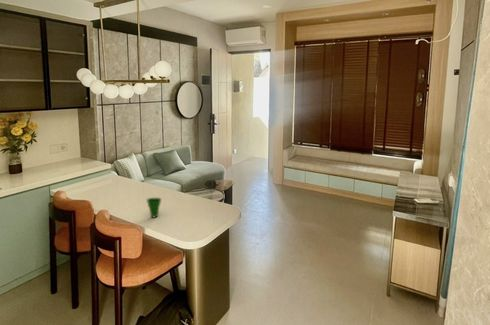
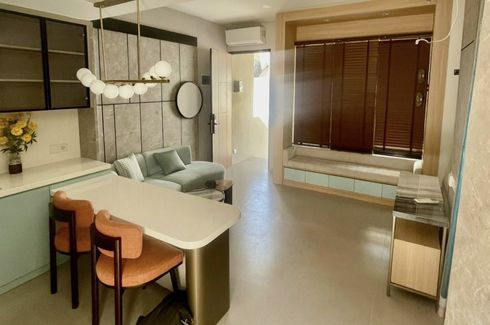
- flower pot (154, 208)
